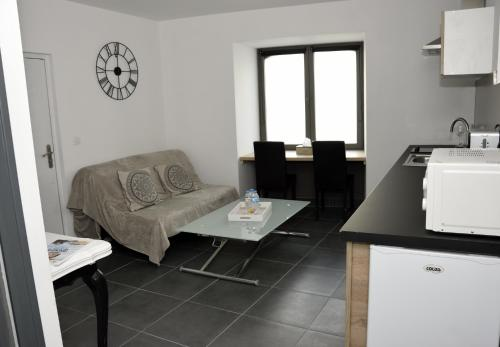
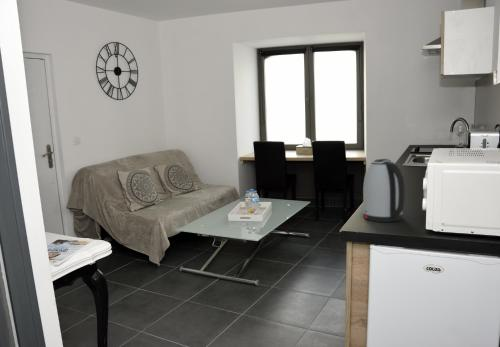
+ kettle (386, 189)
